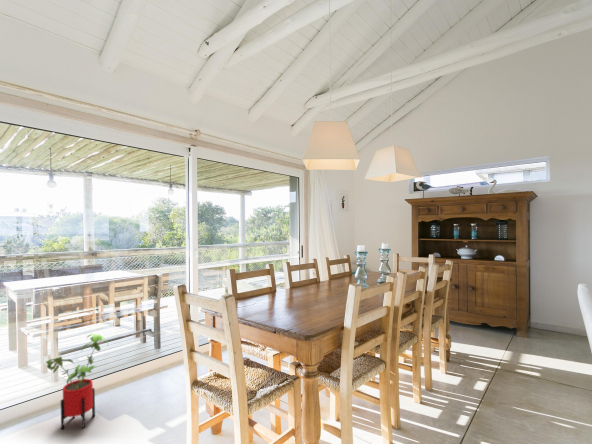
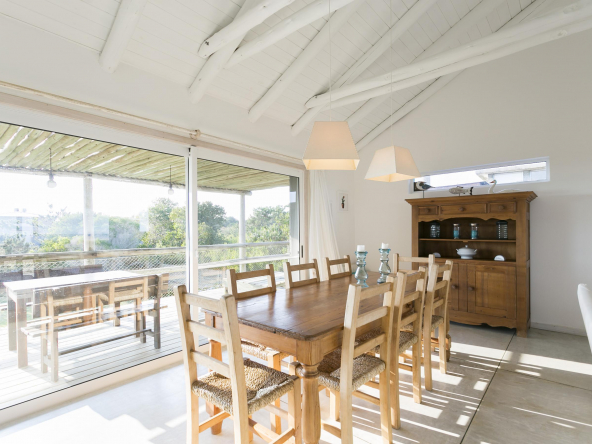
- house plant (82, 379)
